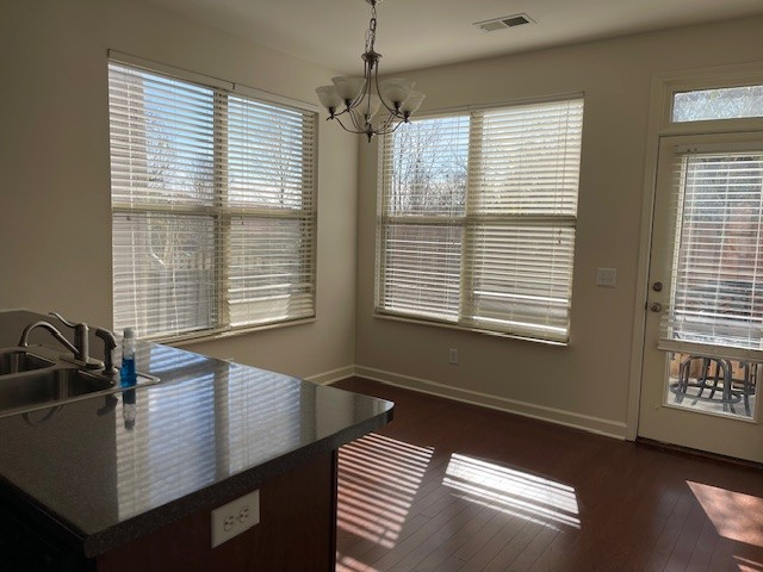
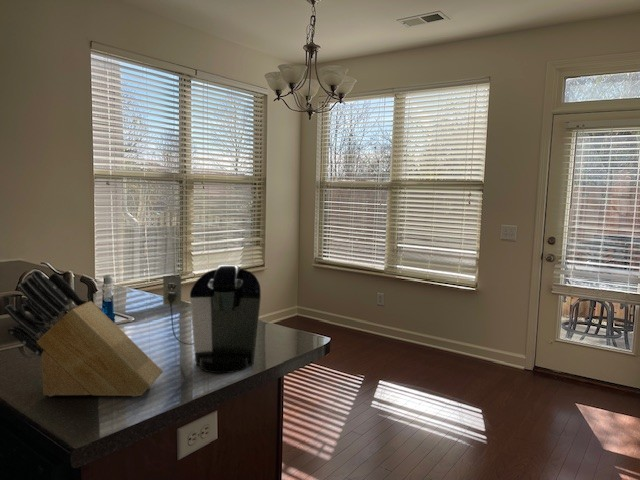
+ coffee maker (207, 313)
+ knife block (86, 329)
